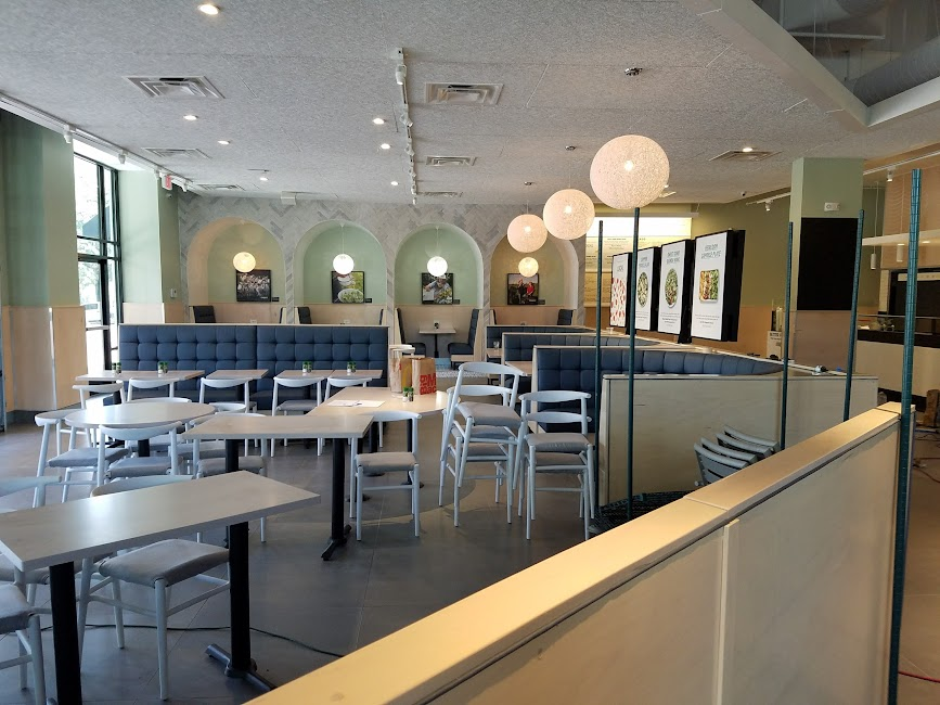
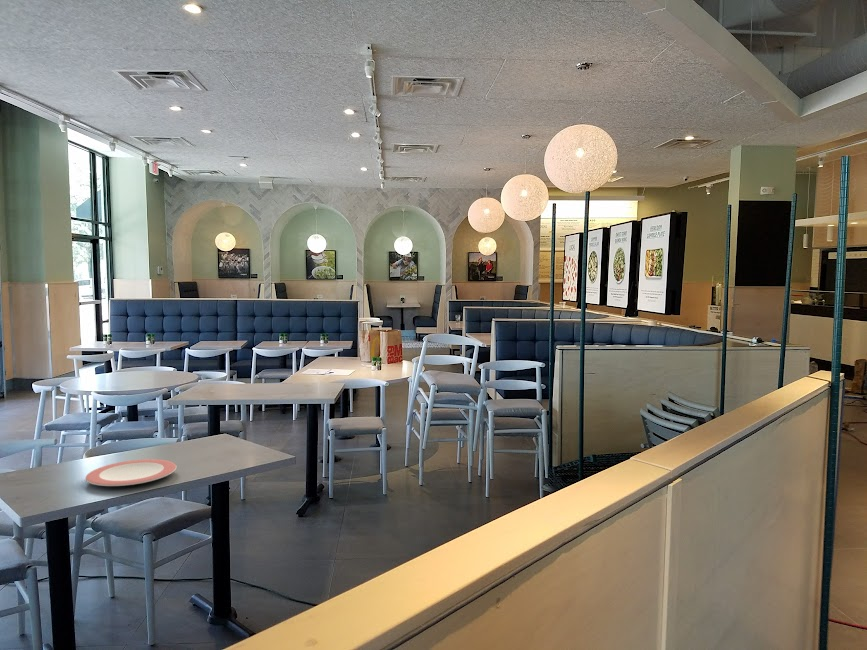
+ plate (132, 473)
